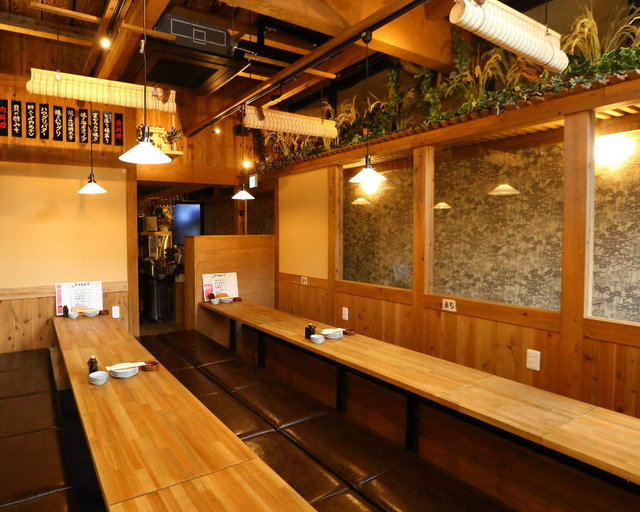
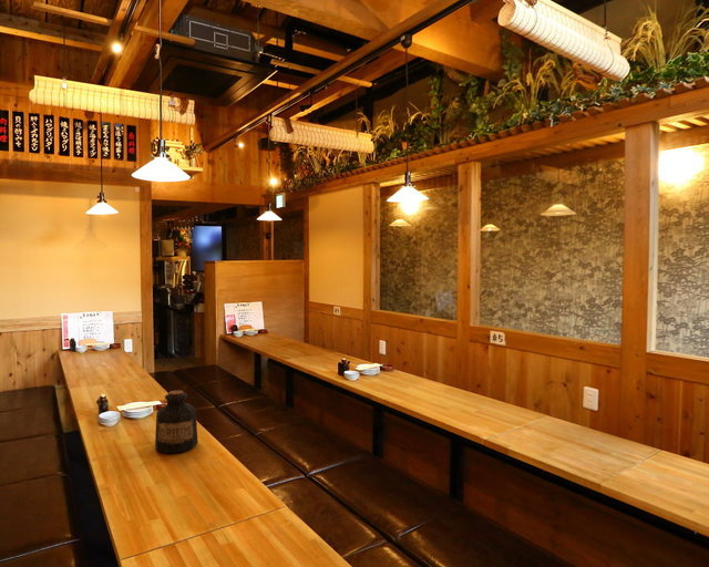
+ bottle (176, 419)
